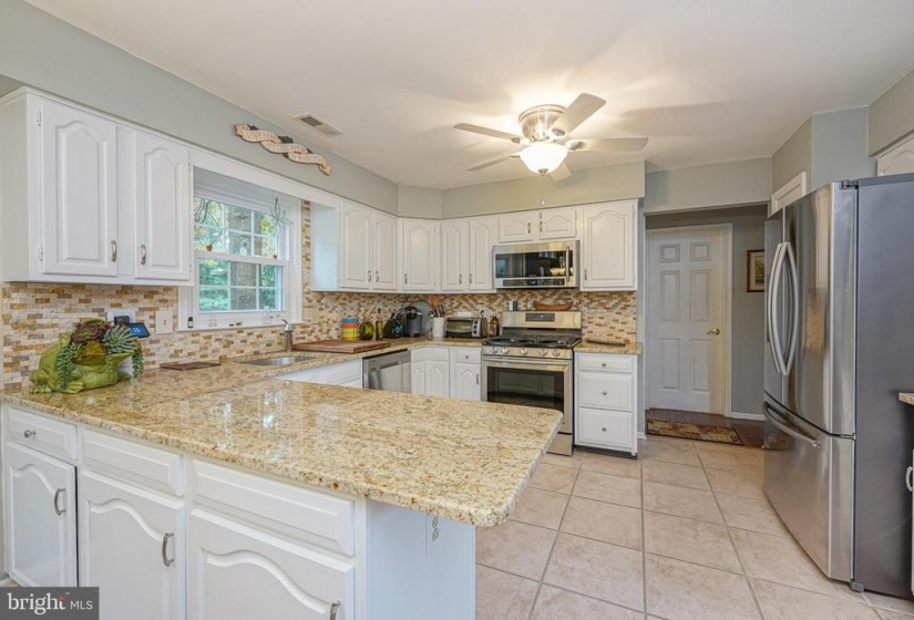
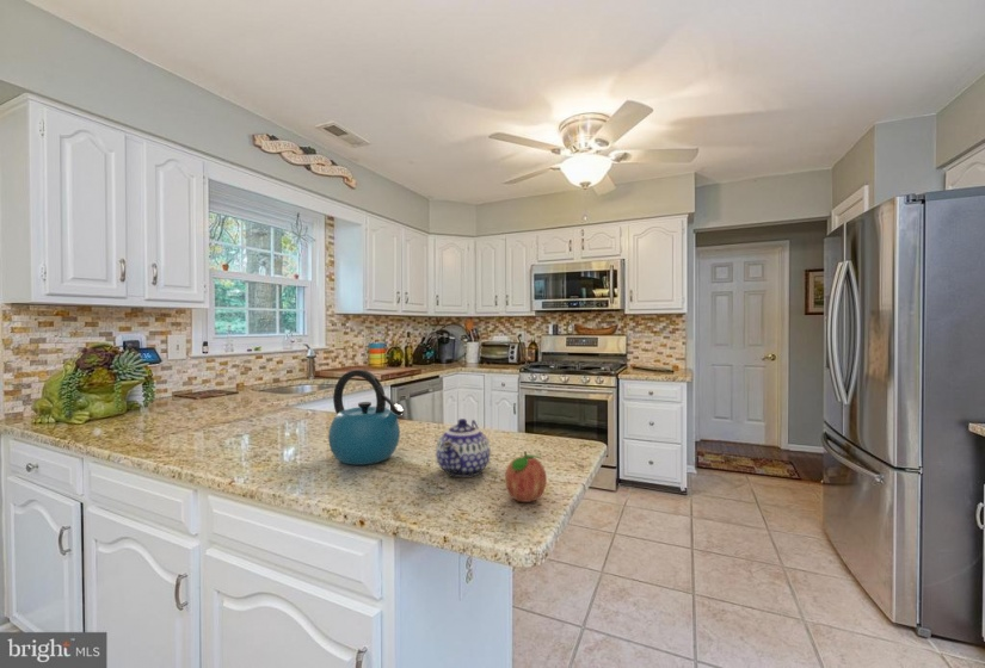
+ kettle (368, 414)
+ teapot (463, 444)
+ fruit (525, 475)
